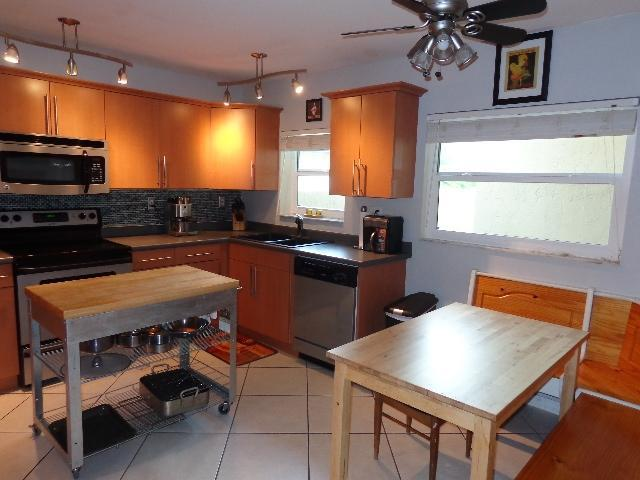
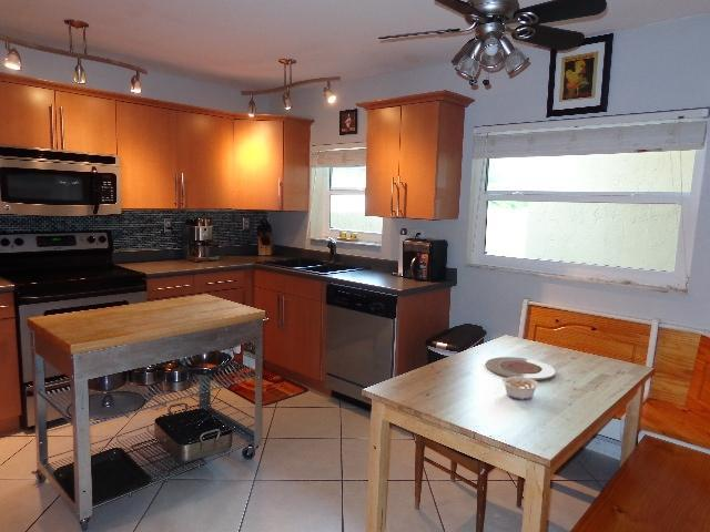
+ plate (519, 367)
+ legume (519, 387)
